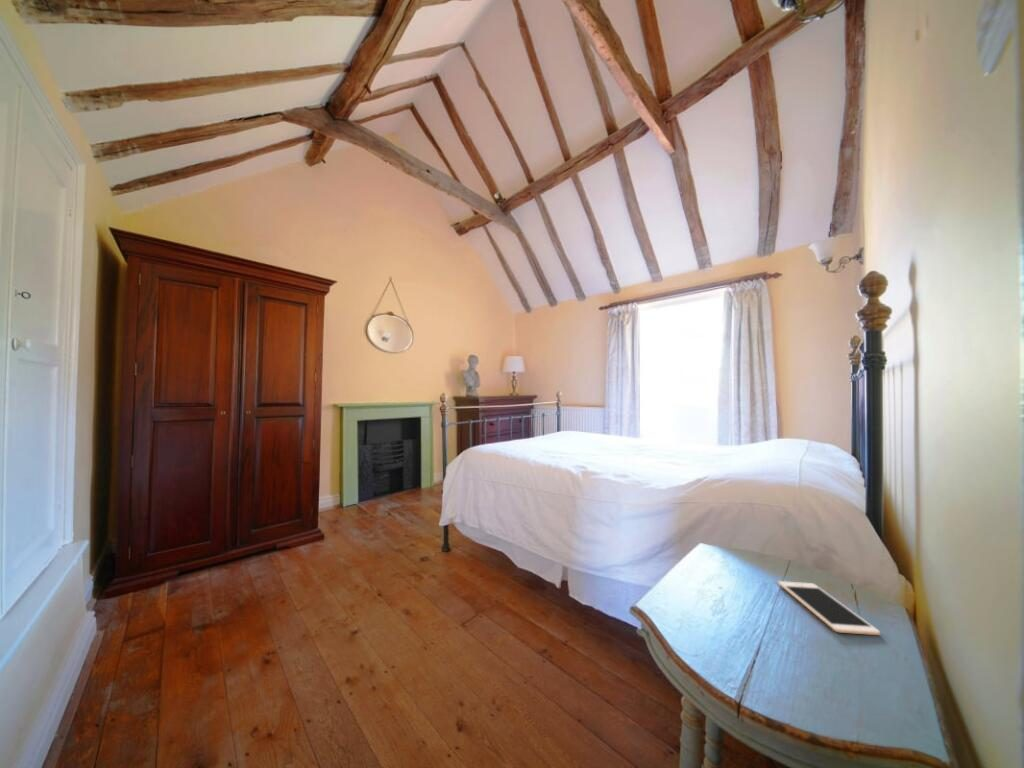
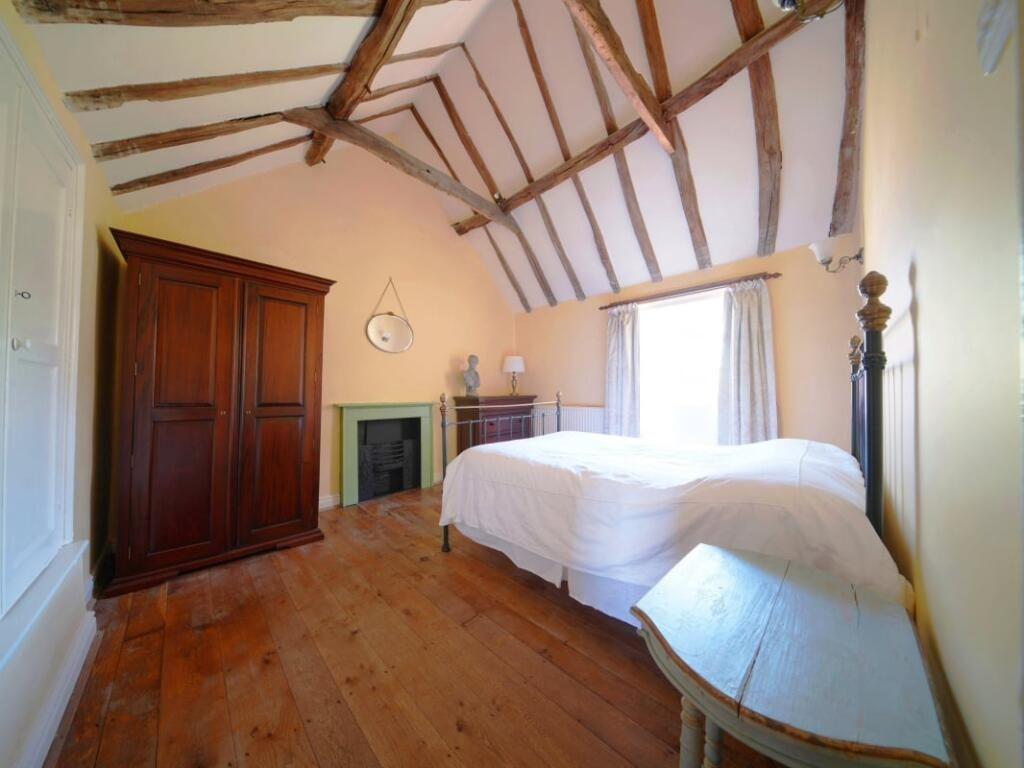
- cell phone (823, 605)
